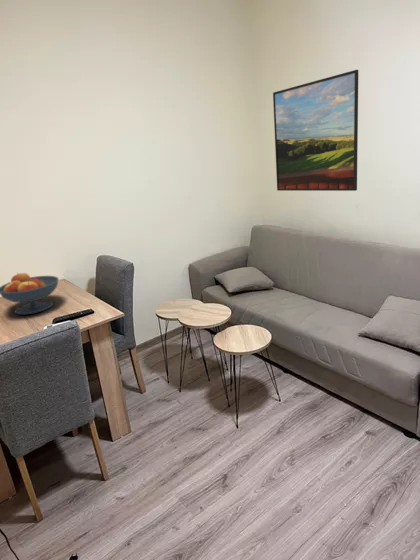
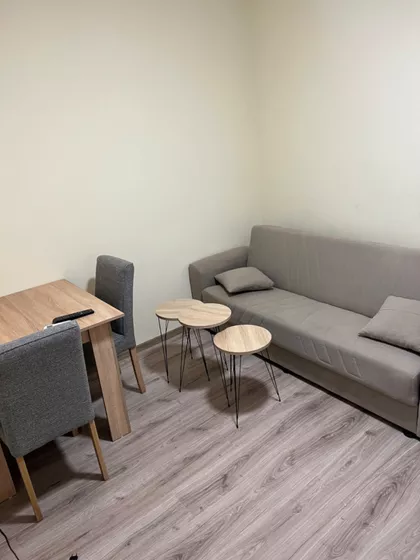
- fruit bowl (30, 291)
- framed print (312, 138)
